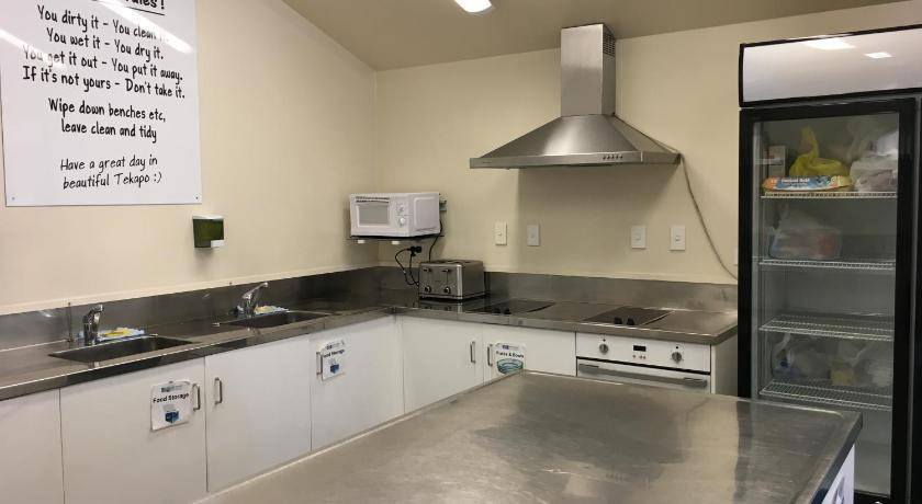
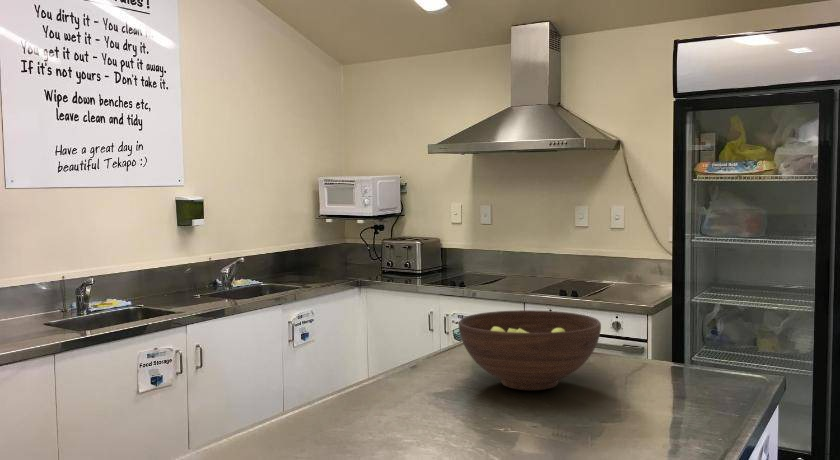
+ fruit bowl (529, 352)
